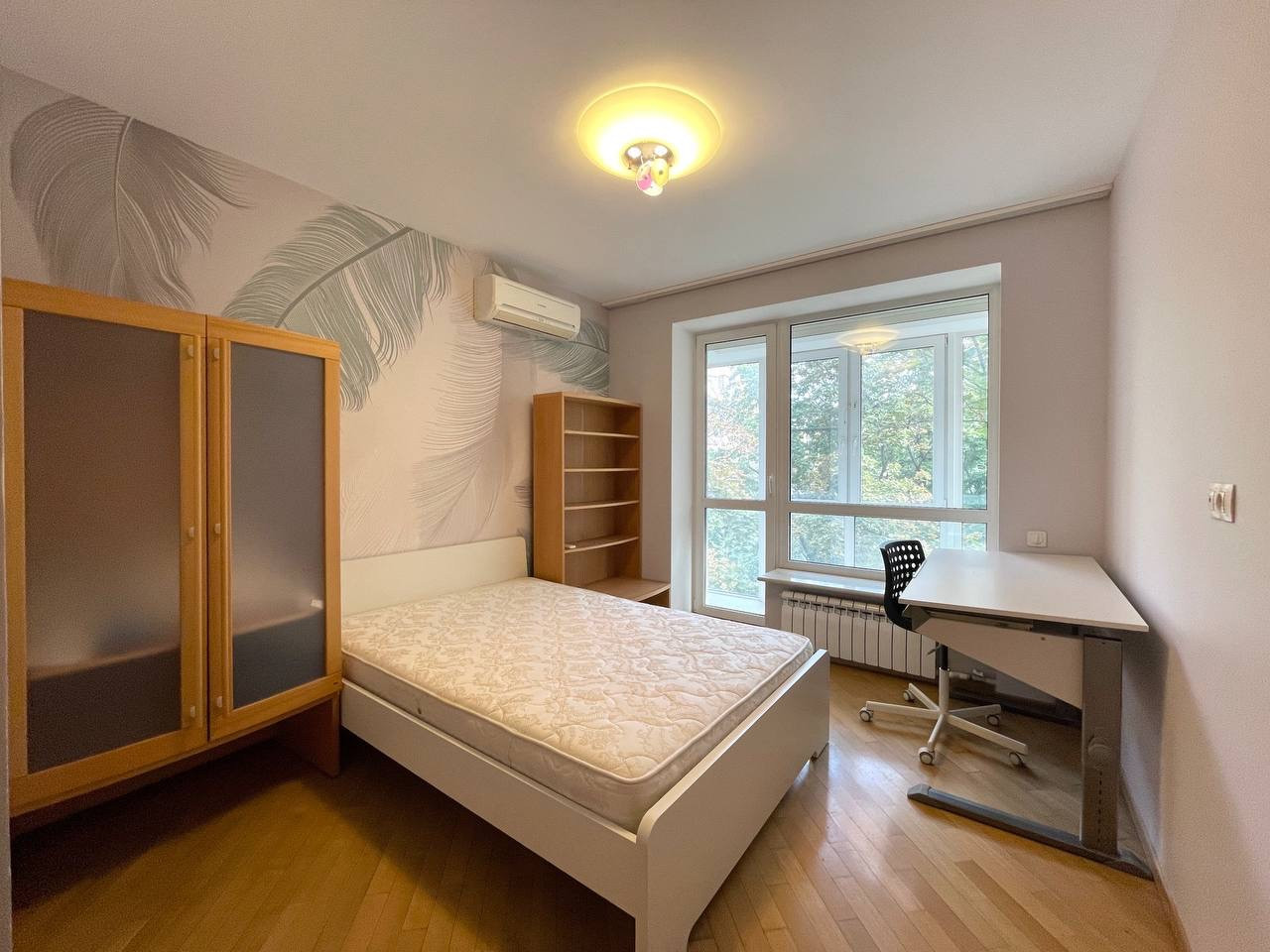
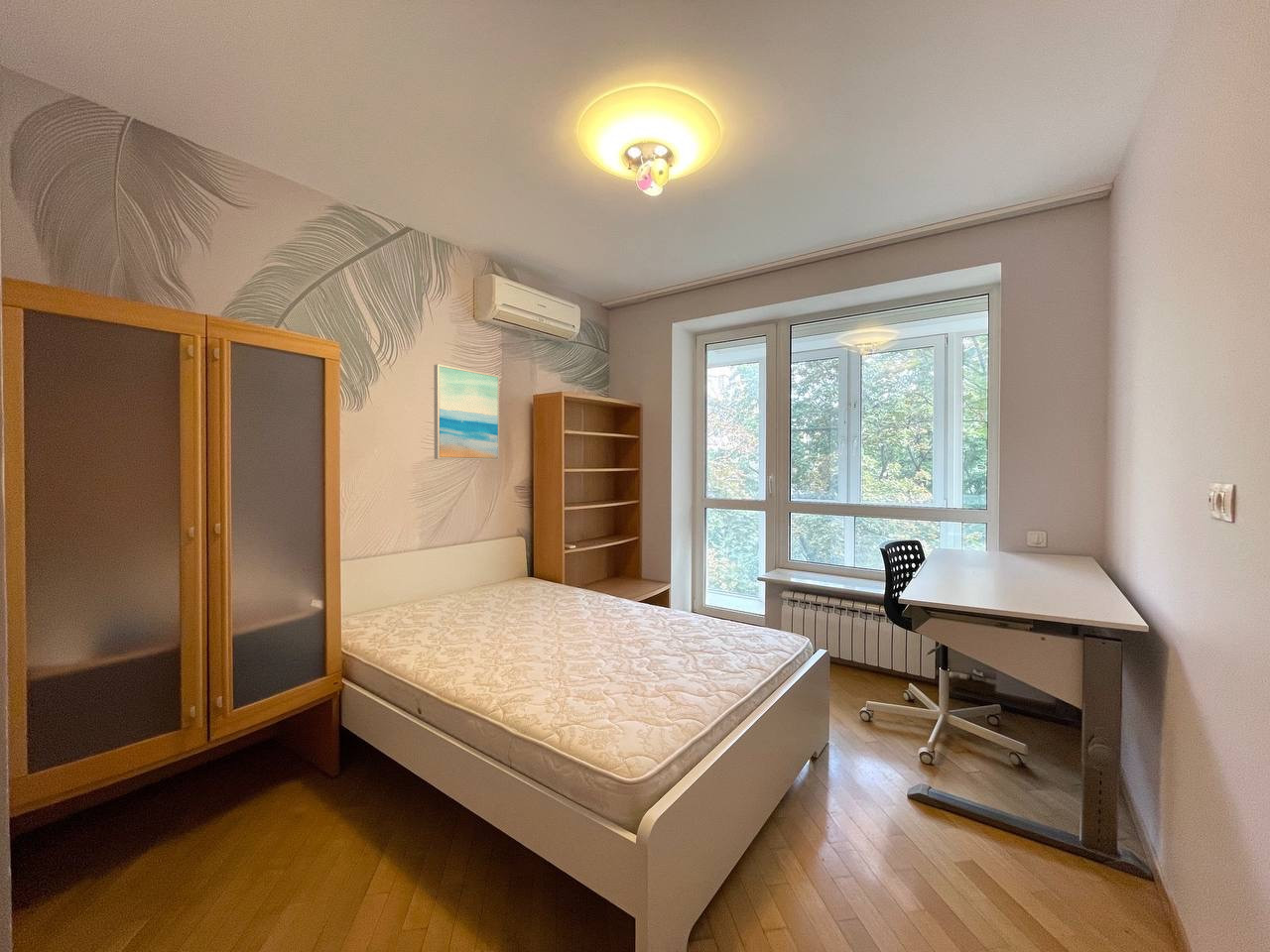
+ wall art (468, 415)
